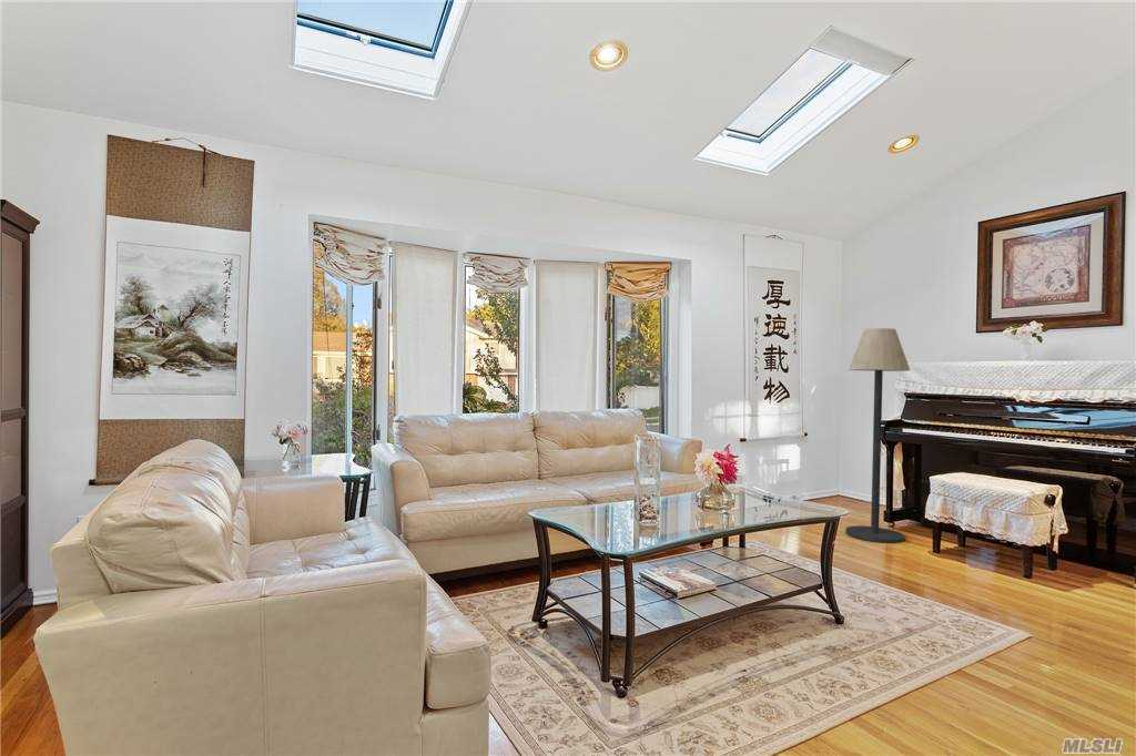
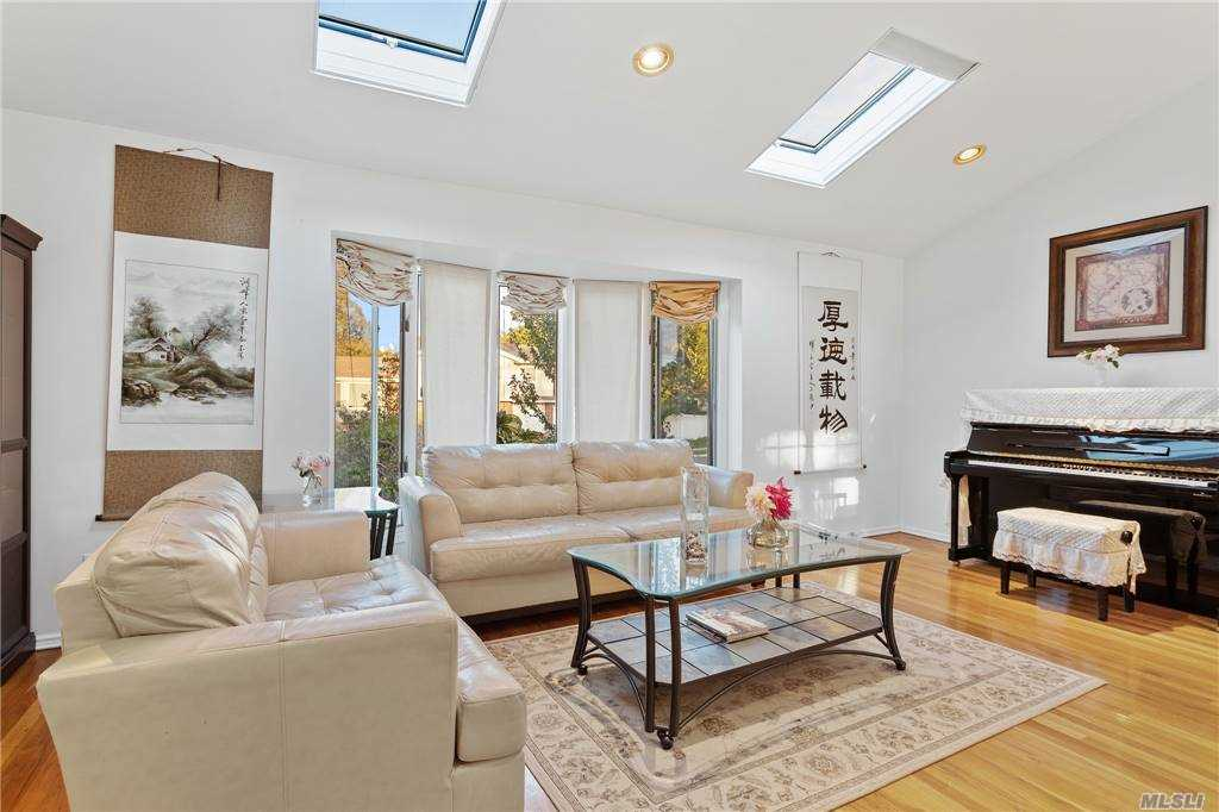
- floor lamp (876, 432)
